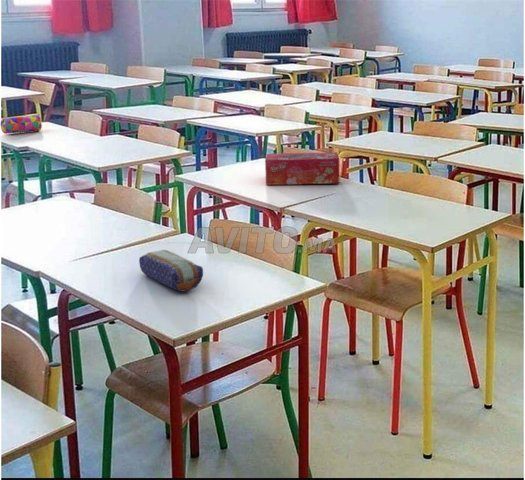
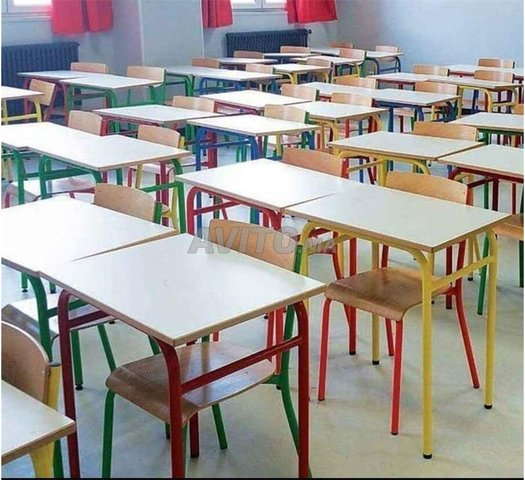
- tissue box (302, 168)
- pencil case (21, 124)
- pencil case (170, 268)
